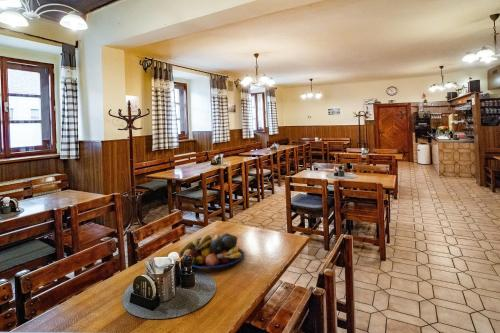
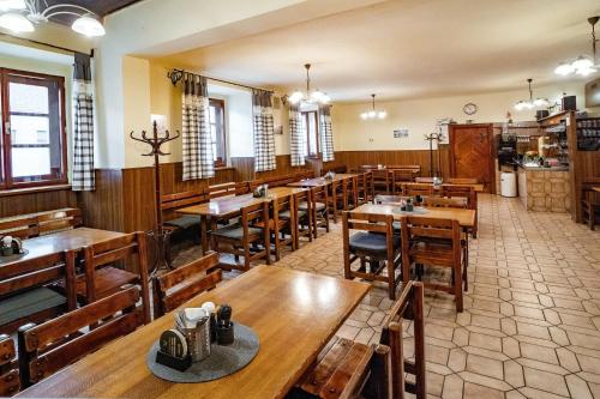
- fruit bowl (211, 245)
